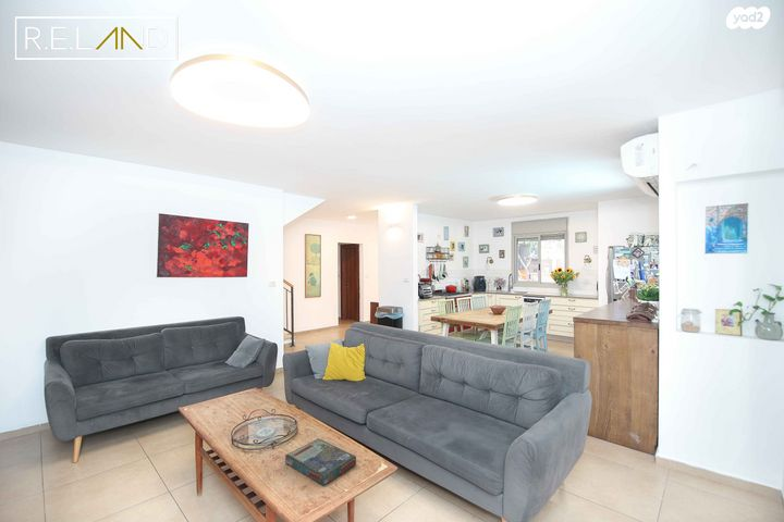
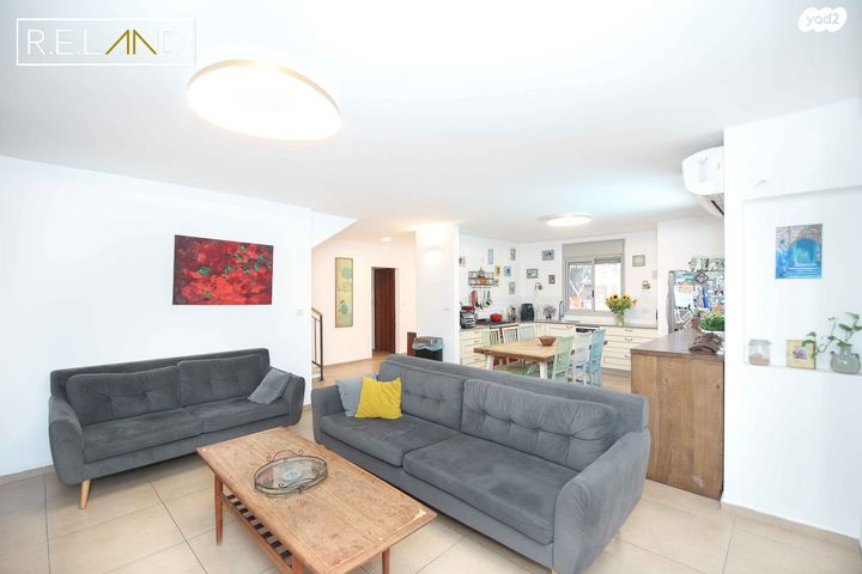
- board game (320, 459)
